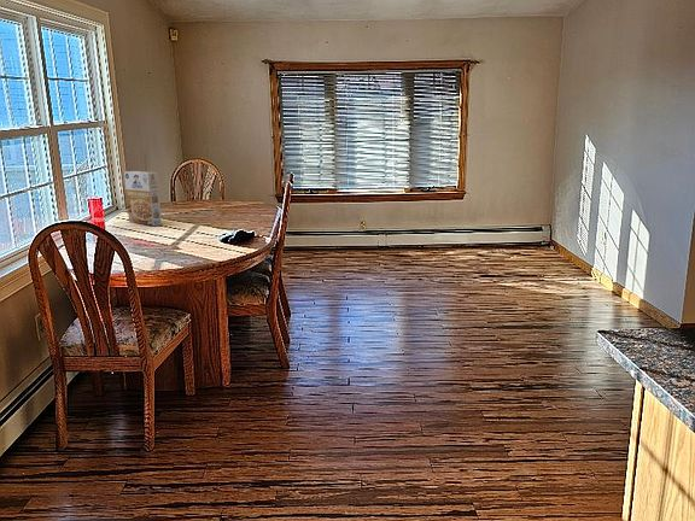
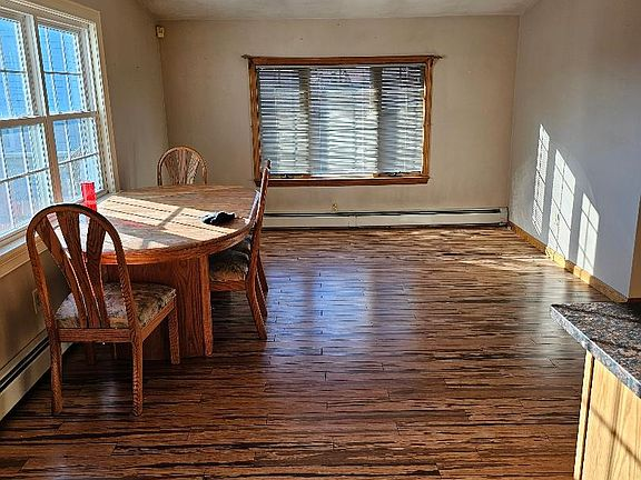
- cereal box (142, 198)
